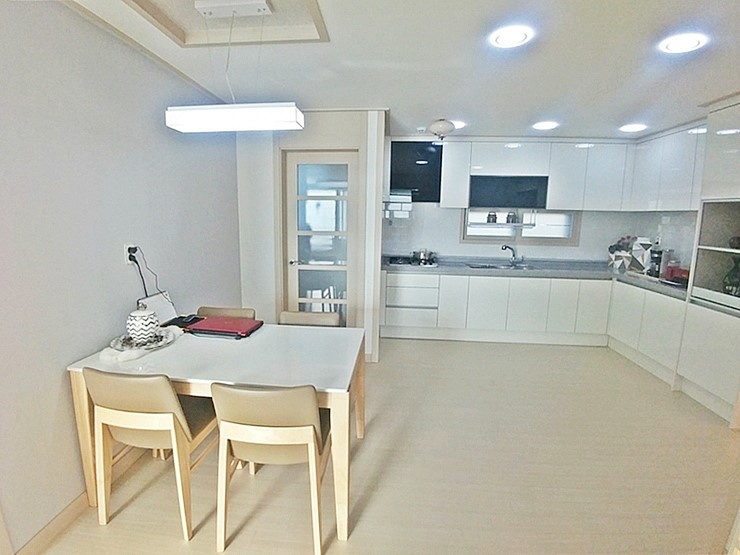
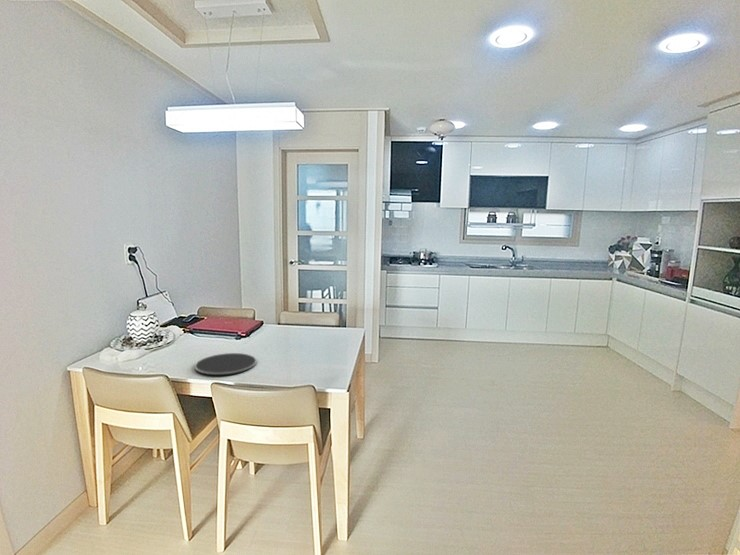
+ plate (226, 363)
